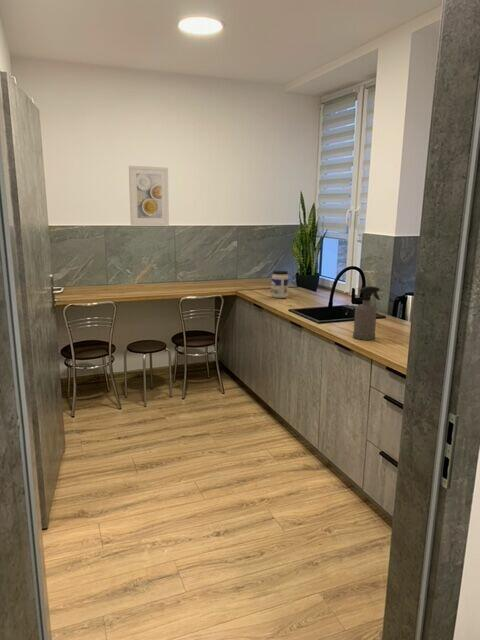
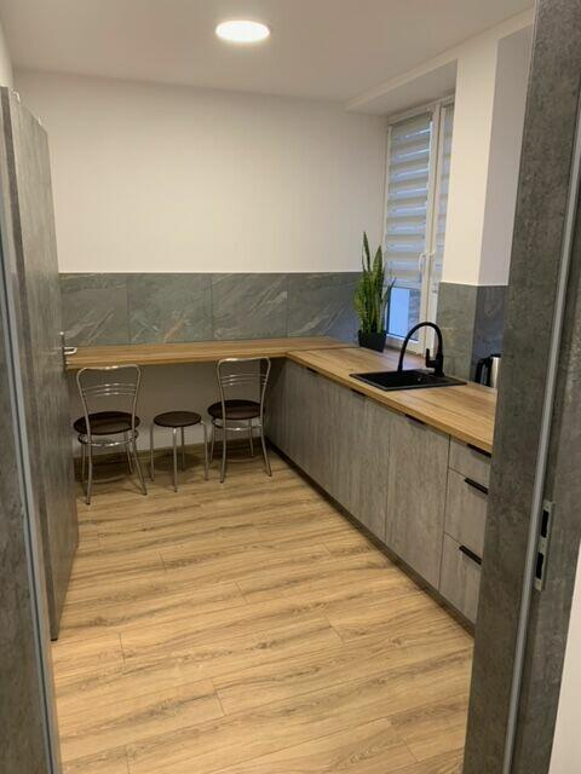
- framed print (149, 196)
- spray bottle (367, 312)
- jar (279, 284)
